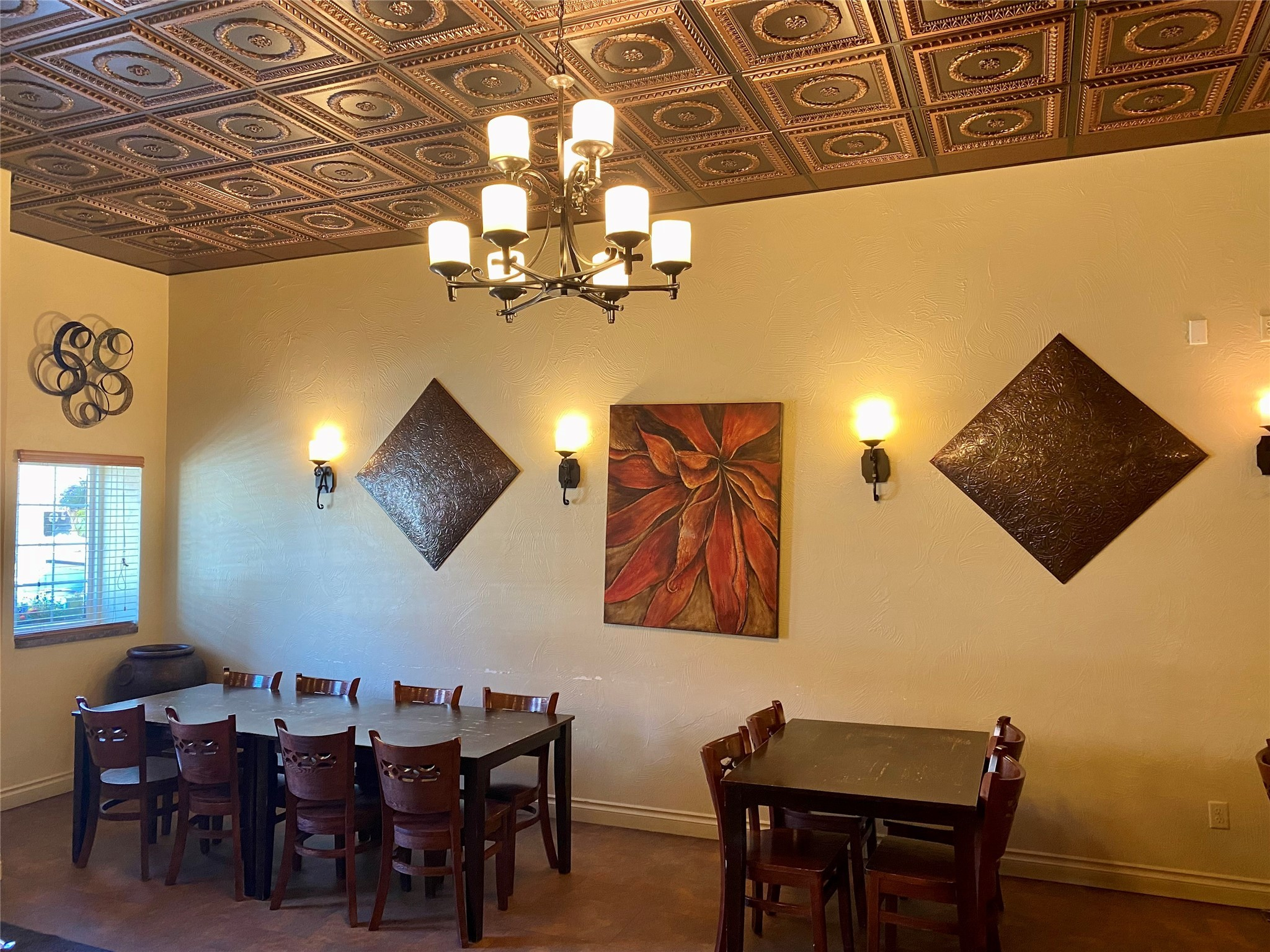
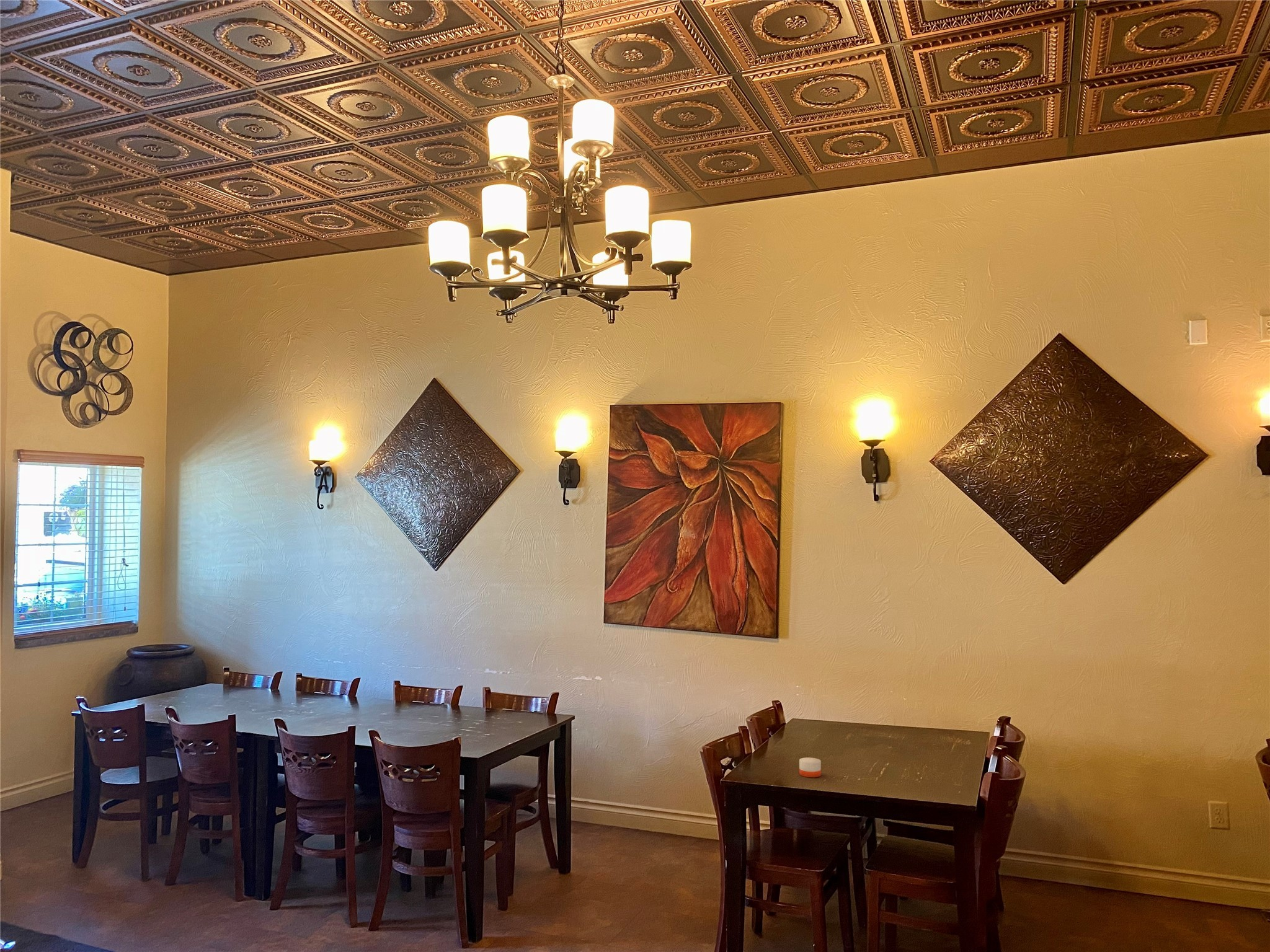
+ candle (810, 759)
